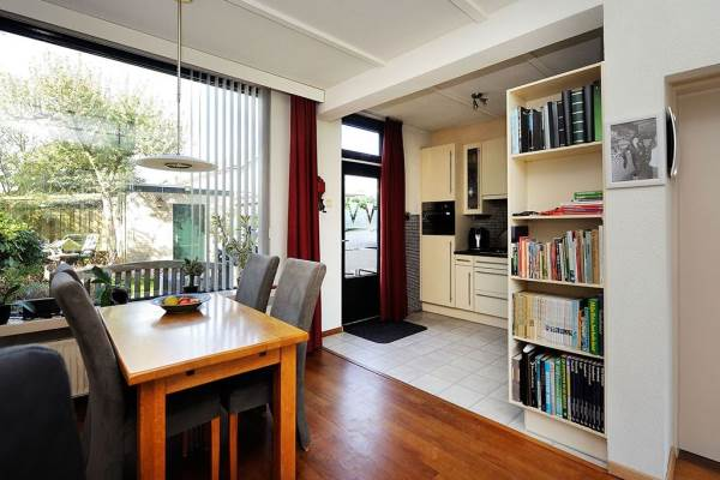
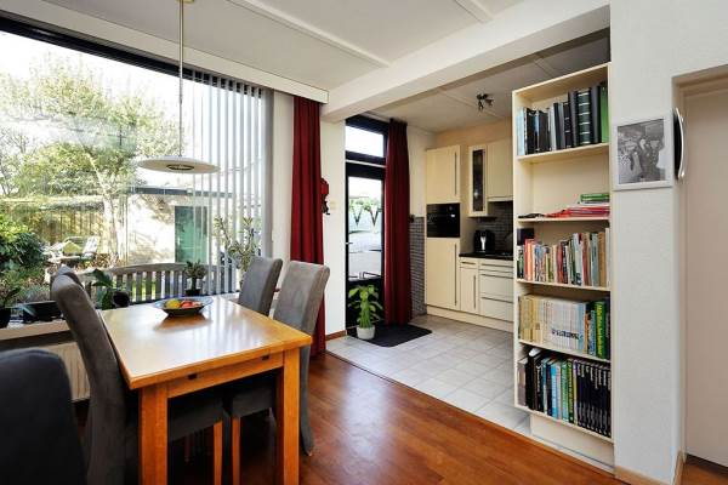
+ potted plant (363, 312)
